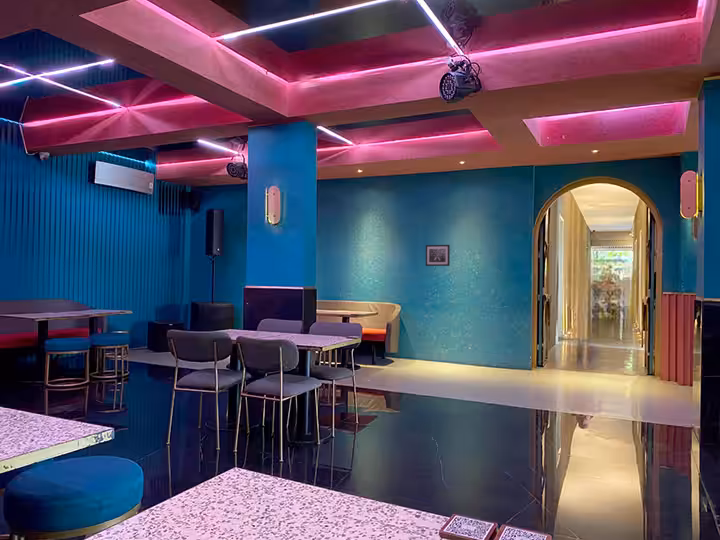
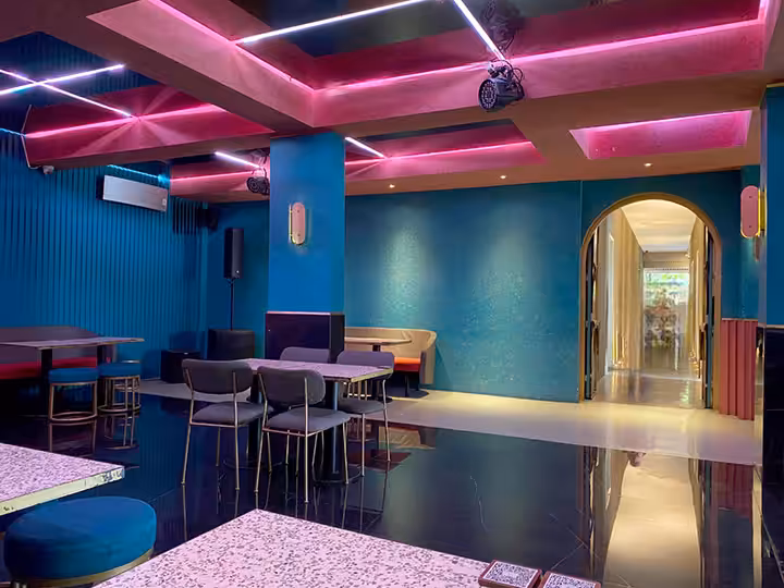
- wall art (437, 255)
